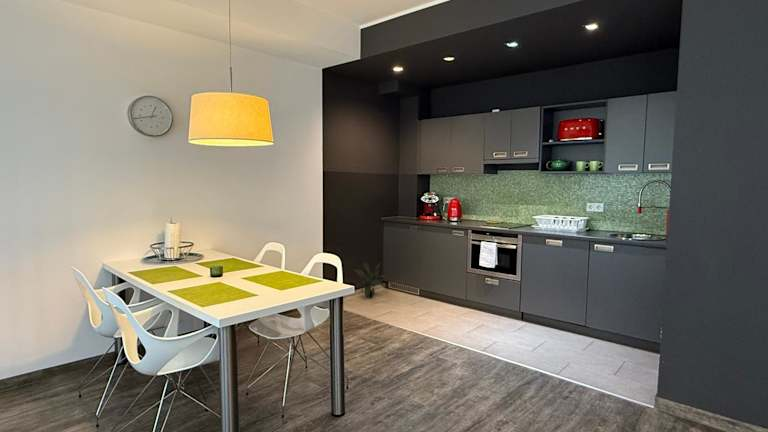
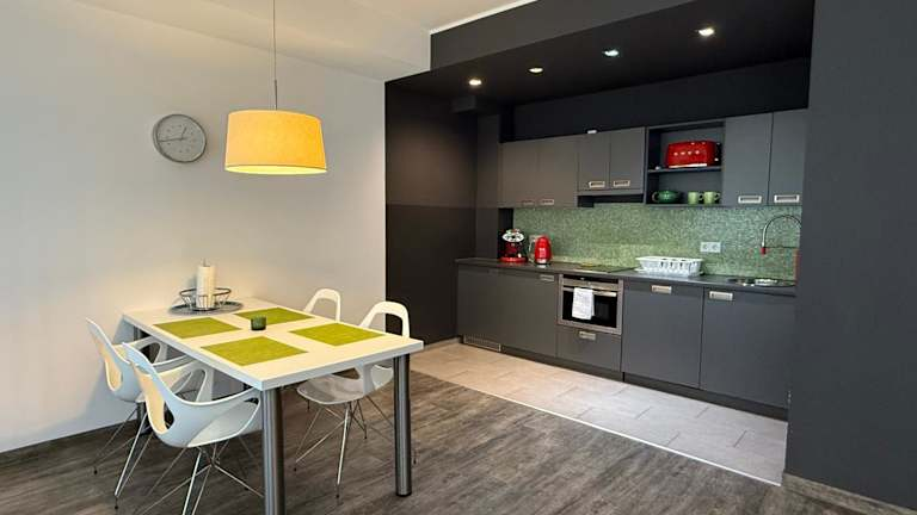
- potted plant (371, 280)
